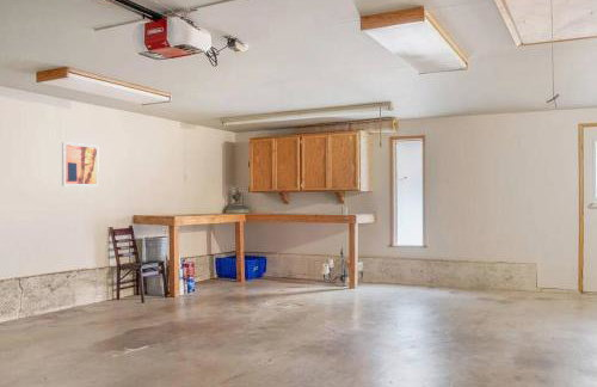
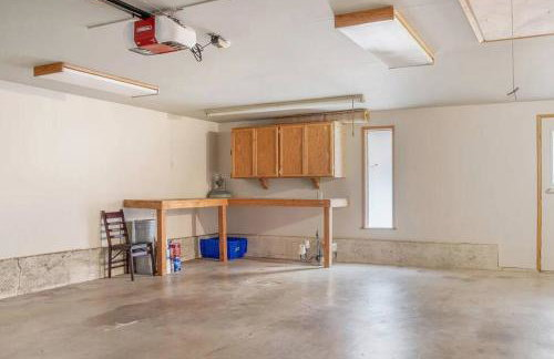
- wall art (80, 165)
